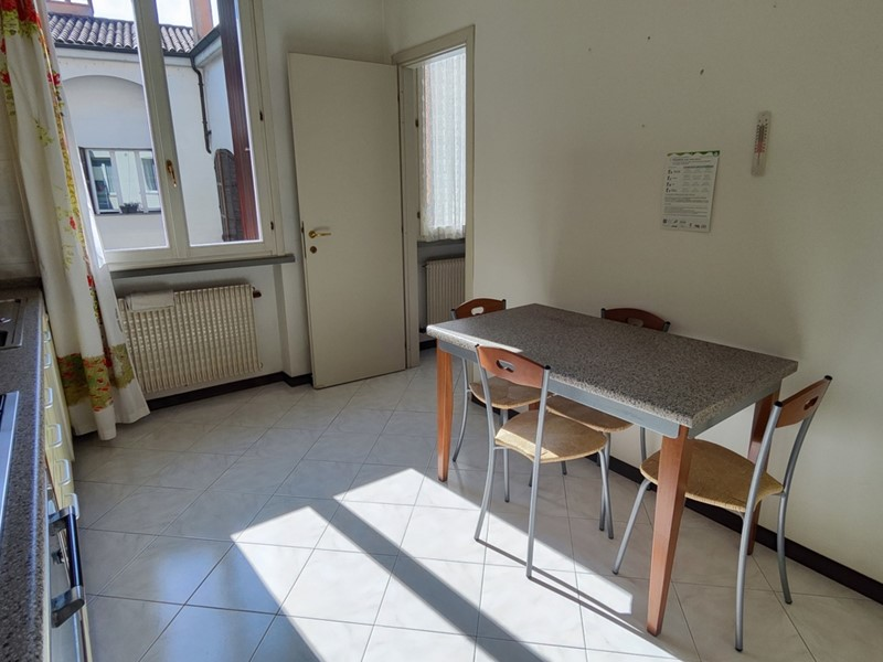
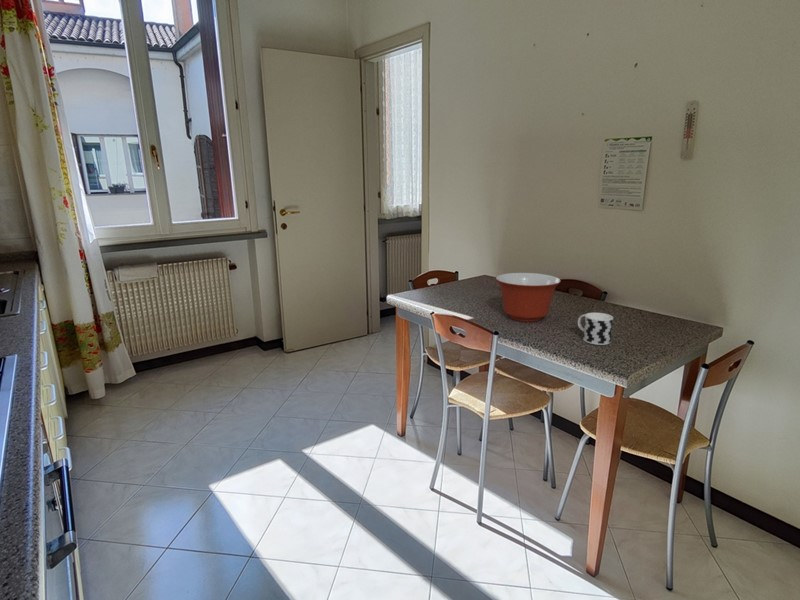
+ cup (593, 327)
+ mixing bowl (526, 298)
